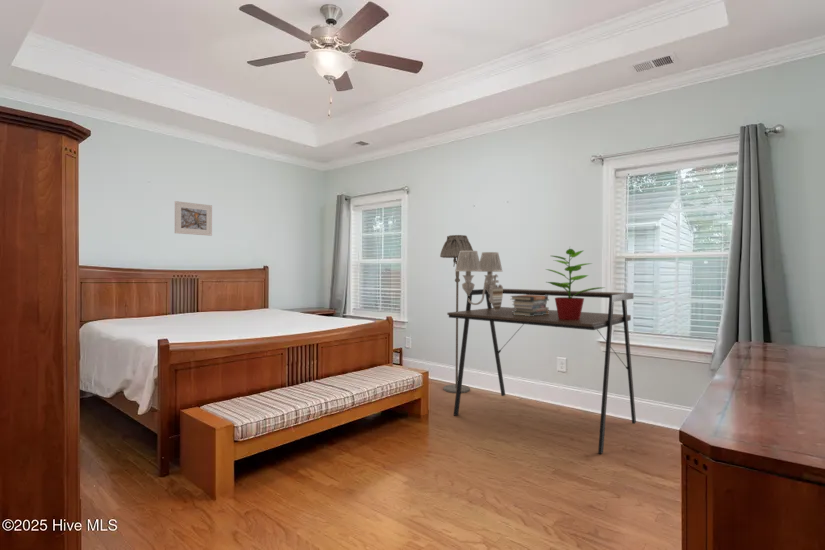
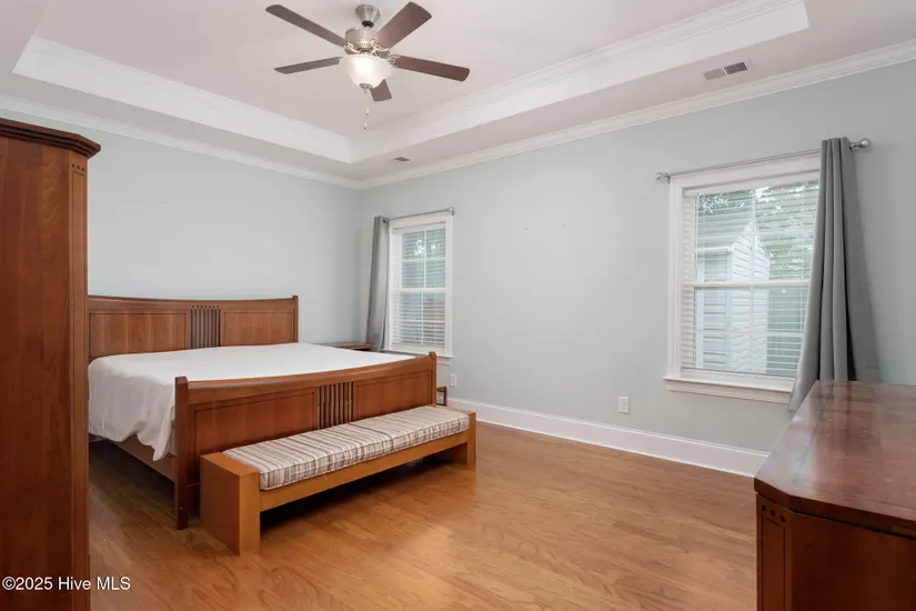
- wall sconce (484, 282)
- floor lamp (456, 311)
- desk (540, 325)
- potted plant (569, 281)
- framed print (193, 218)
- book stack (529, 304)
